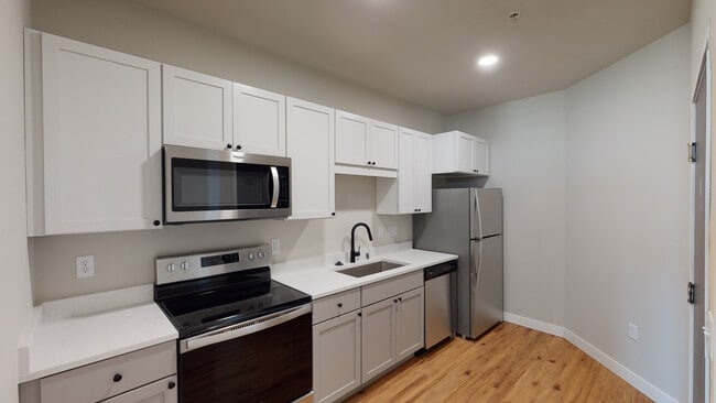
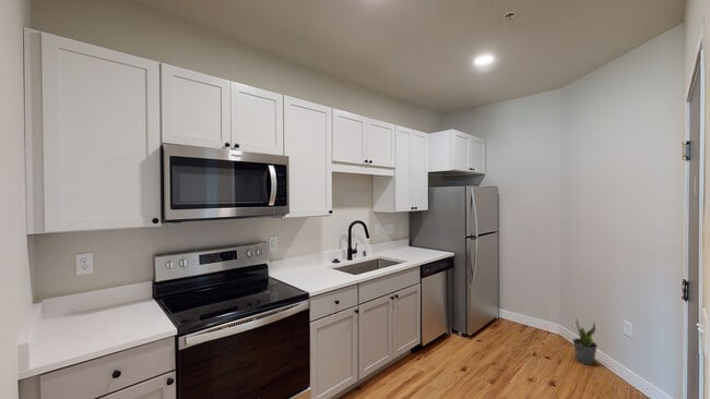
+ potted plant (584, 338)
